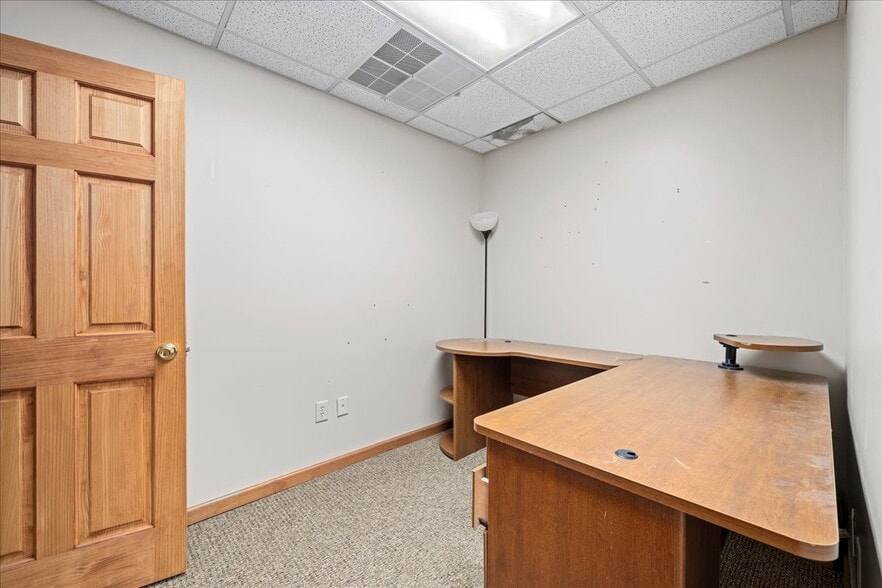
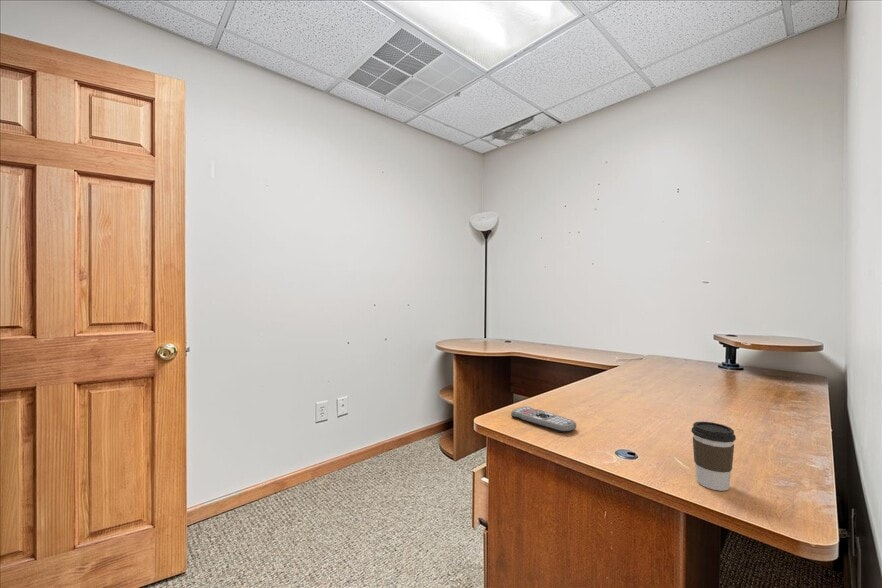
+ coffee cup (712, 455)
+ remote control (543, 419)
